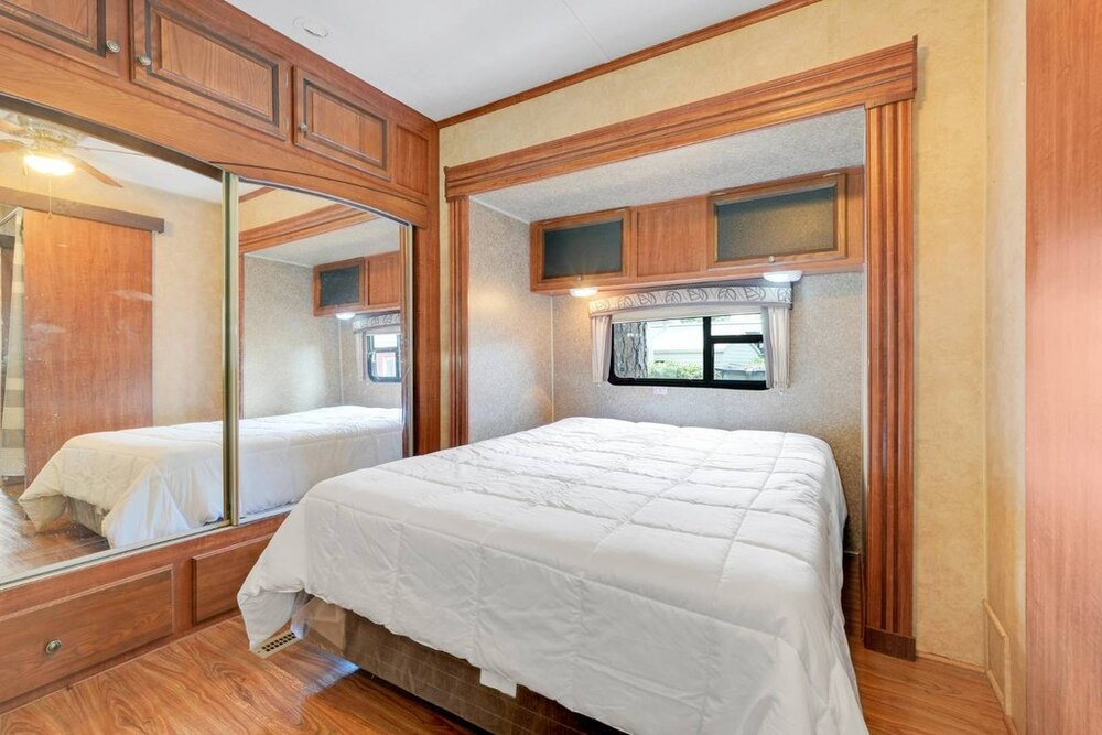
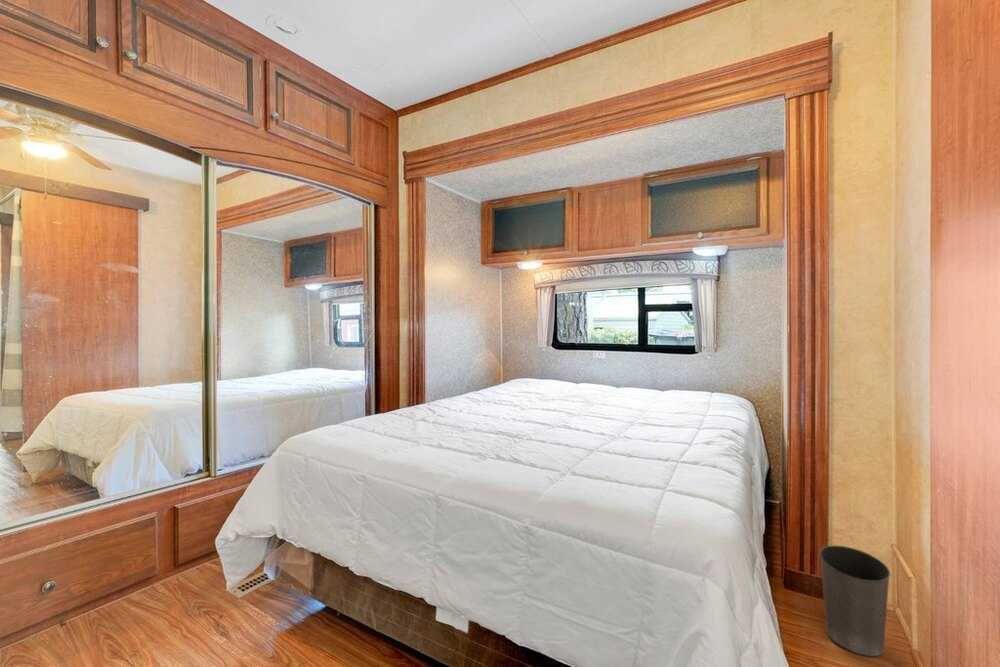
+ waste basket (853, 600)
